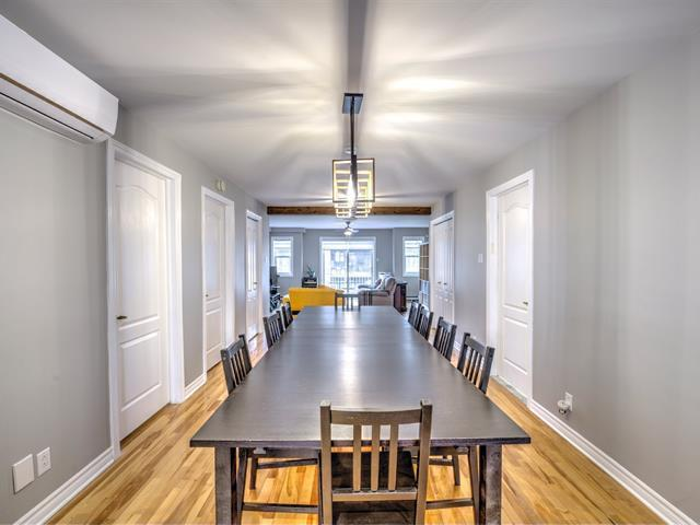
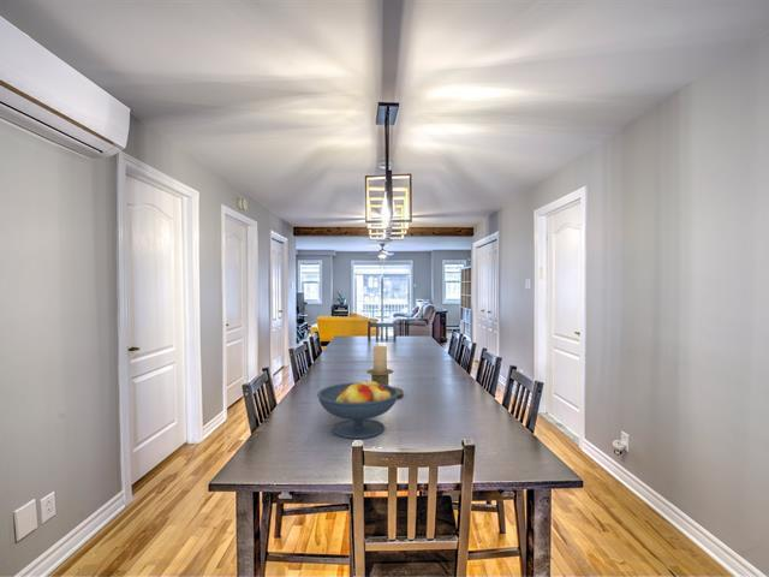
+ candle holder (380, 370)
+ fruit bowl (358, 404)
